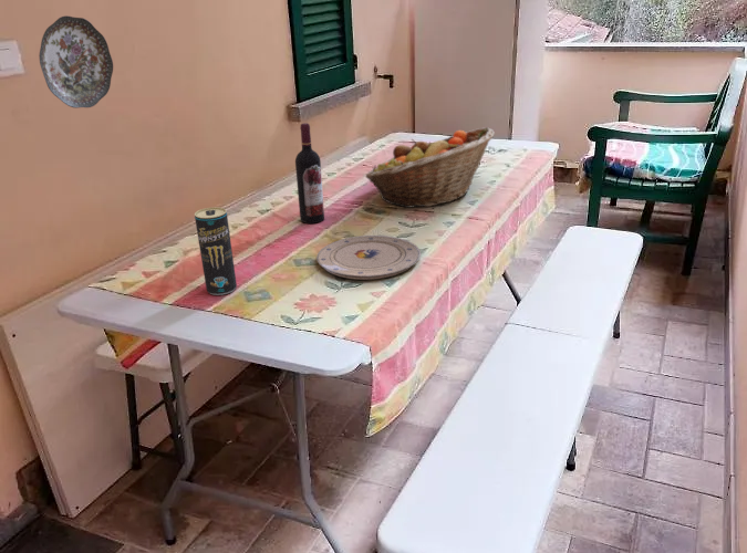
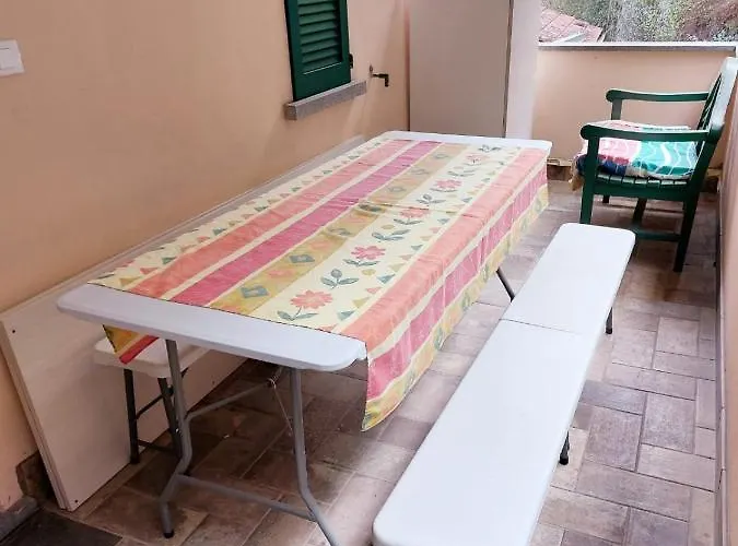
- plate (369, 257)
- fruit basket (430, 163)
- decorative plate (75, 63)
- beverage can (216, 251)
- wine bottle (309, 173)
